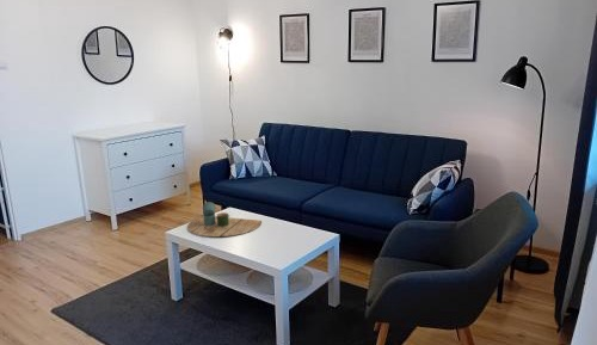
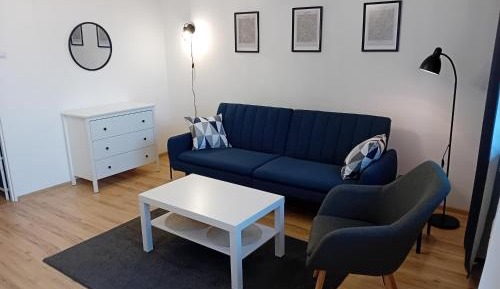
- decorative tray (223, 212)
